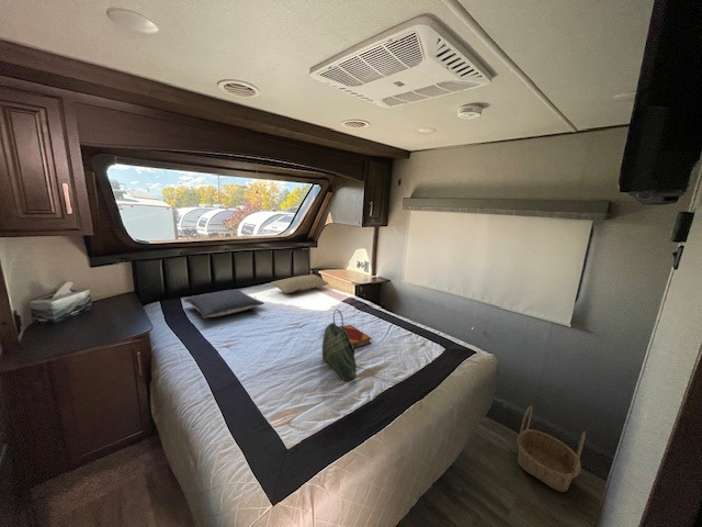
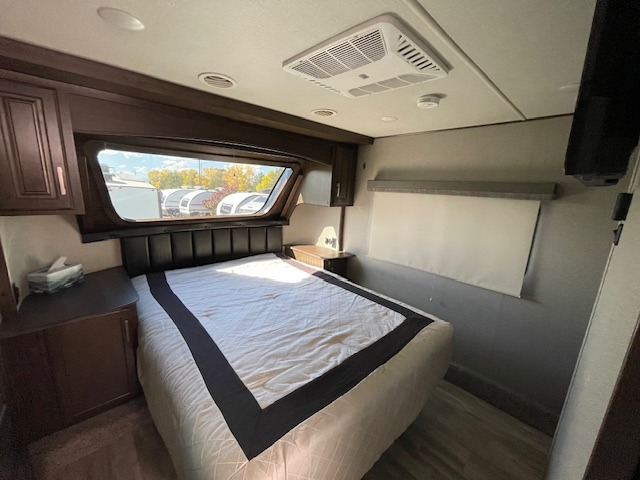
- hardback book (350, 336)
- pillow (224, 302)
- tote bag (339, 339)
- basket (548, 445)
- pillow (301, 283)
